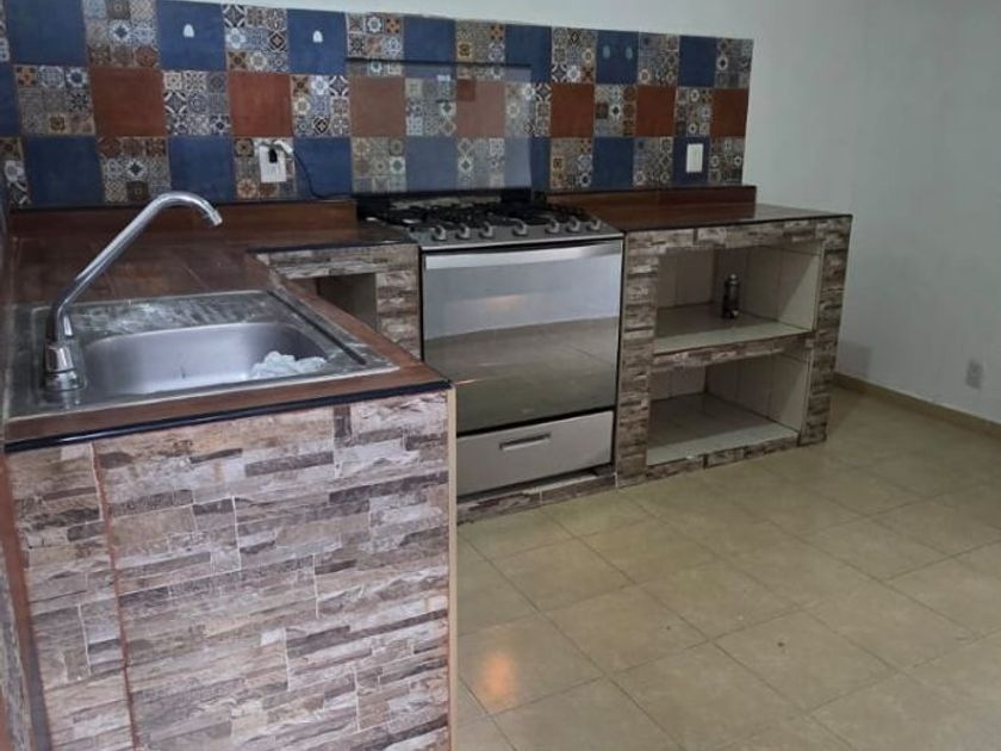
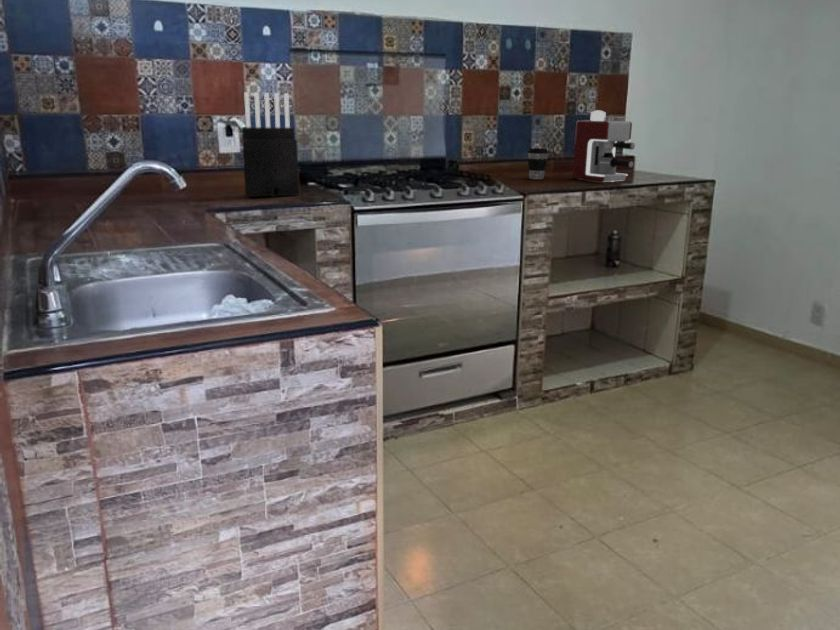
+ coffee cup (537, 163)
+ knife block (270, 144)
+ coffee maker (609, 146)
